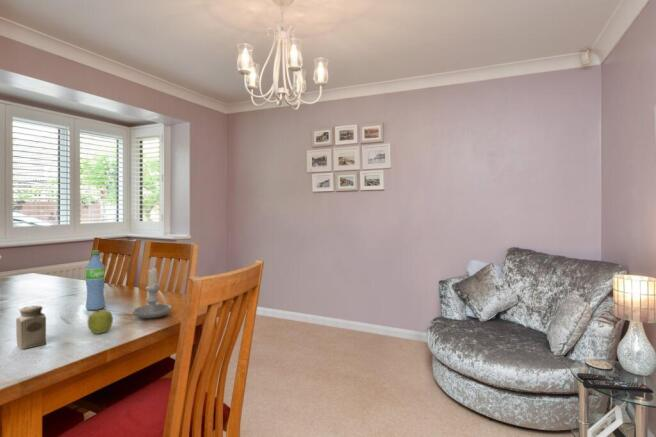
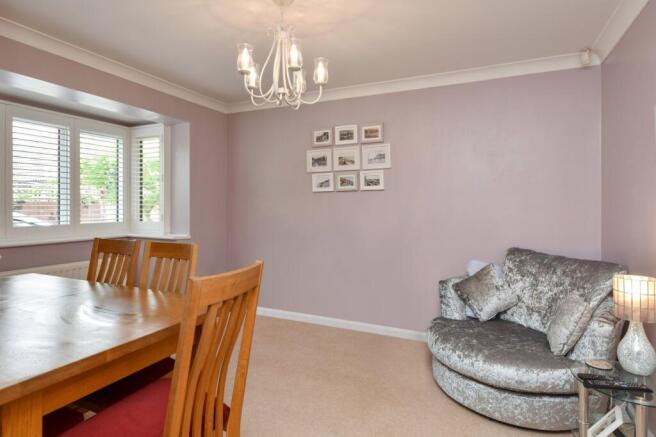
- water bottle (95, 279)
- fruit (100, 320)
- salt shaker (31, 325)
- candle (152, 291)
